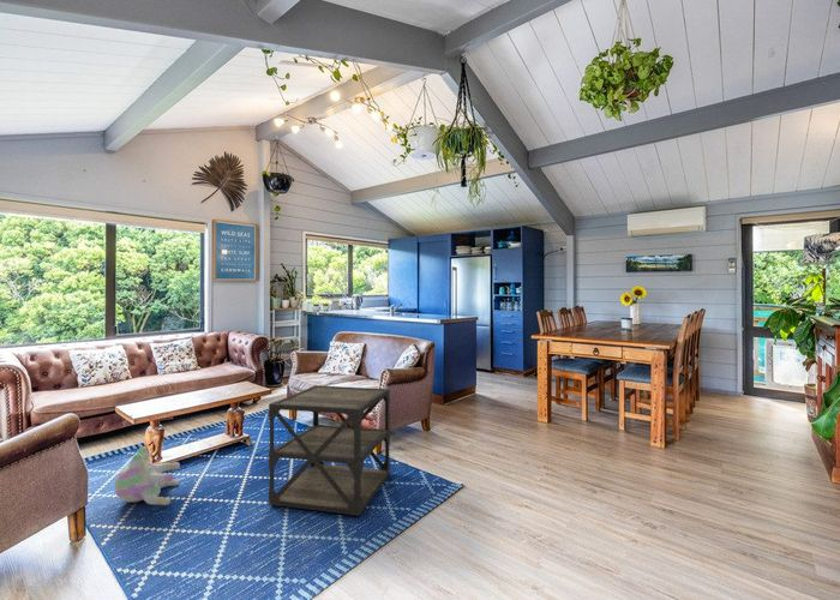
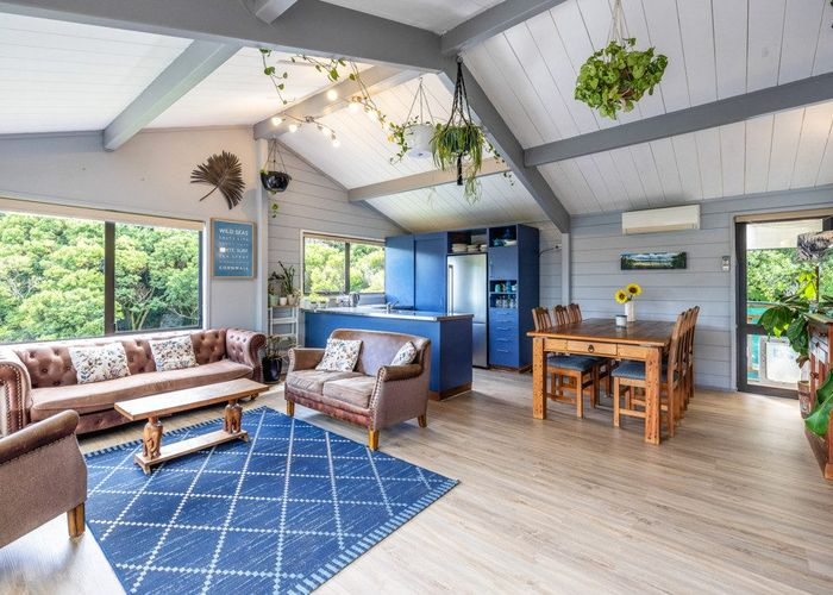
- side table (334, 442)
- plush toy (146, 474)
